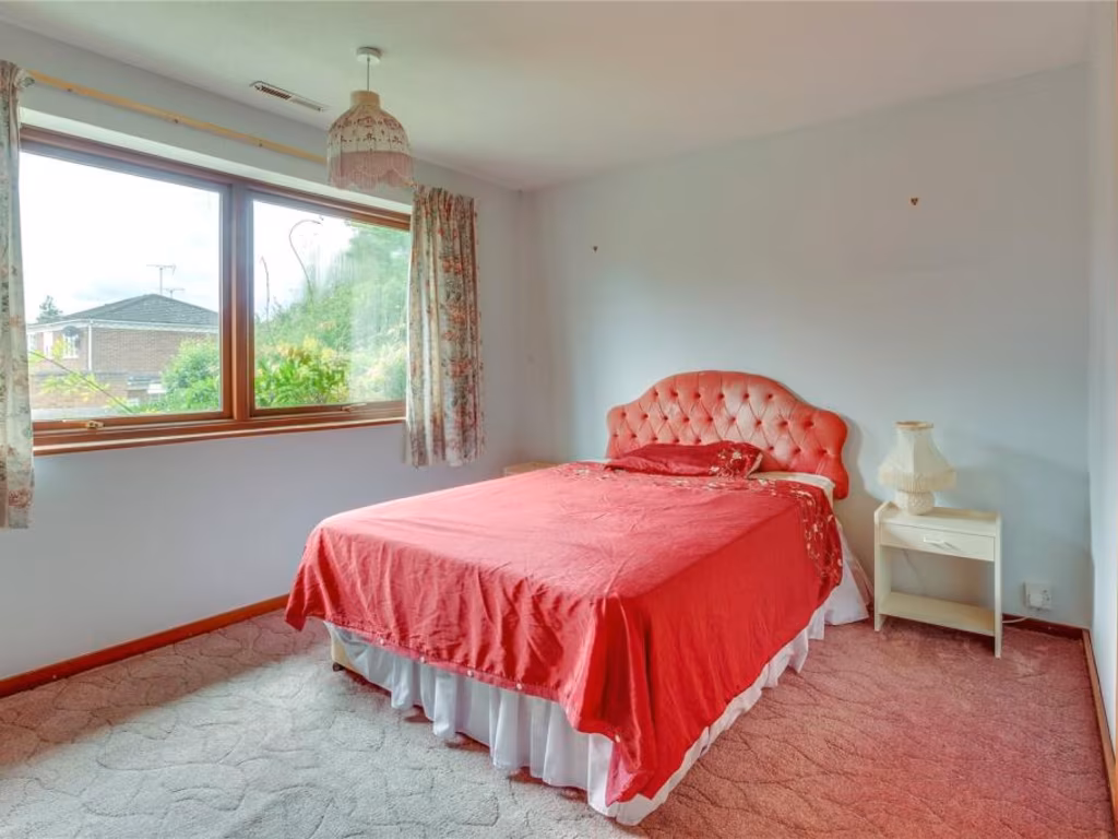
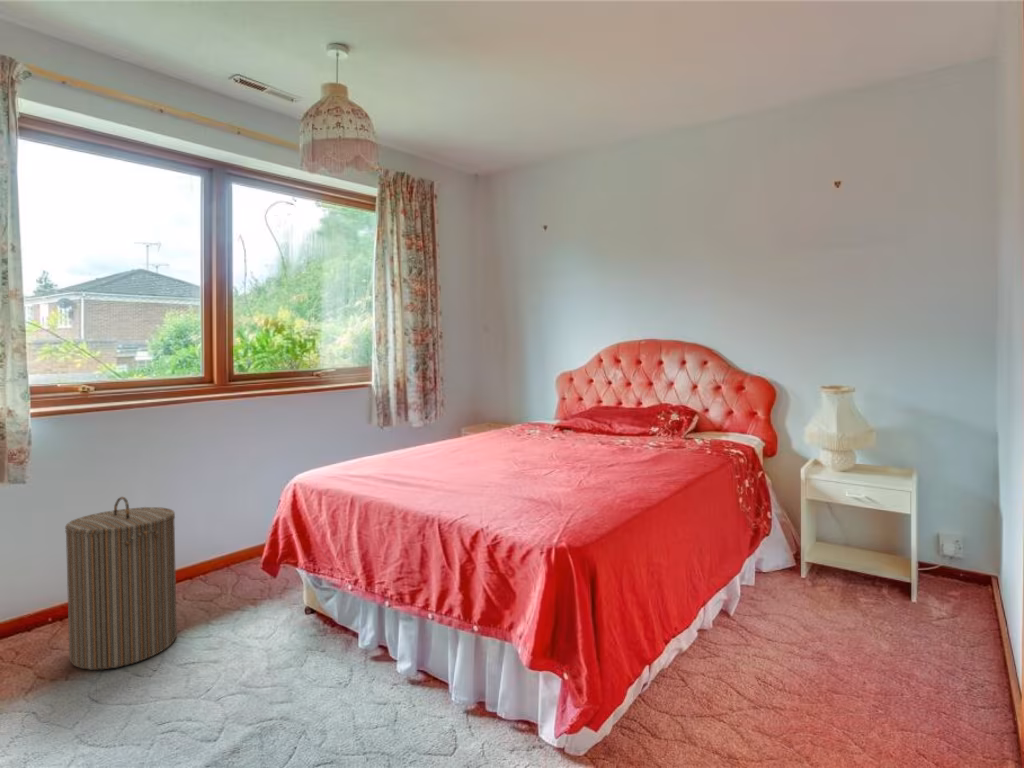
+ laundry hamper (123, 572)
